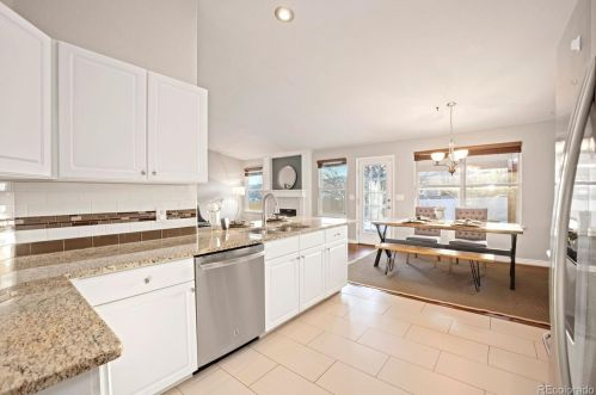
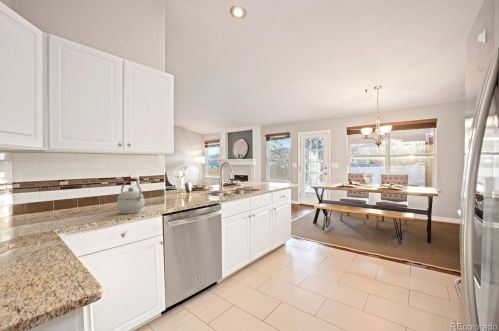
+ kettle (129, 194)
